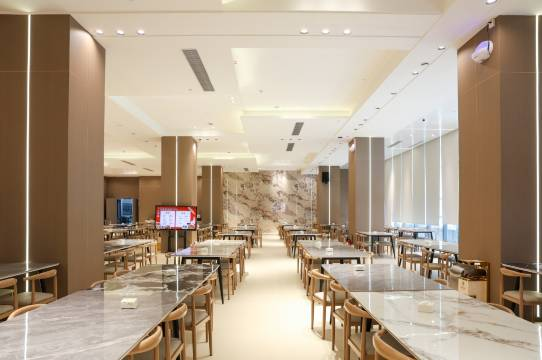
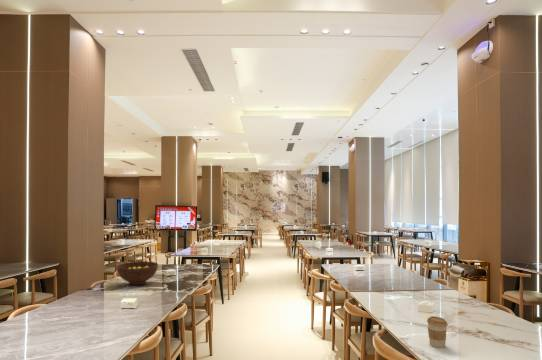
+ coffee cup (437, 331)
+ fruit bowl (137, 274)
